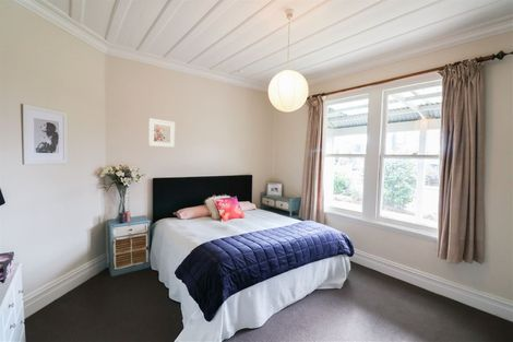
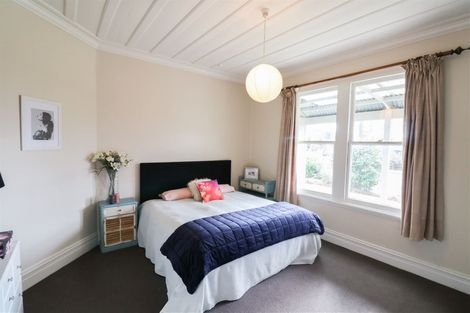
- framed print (162, 133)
